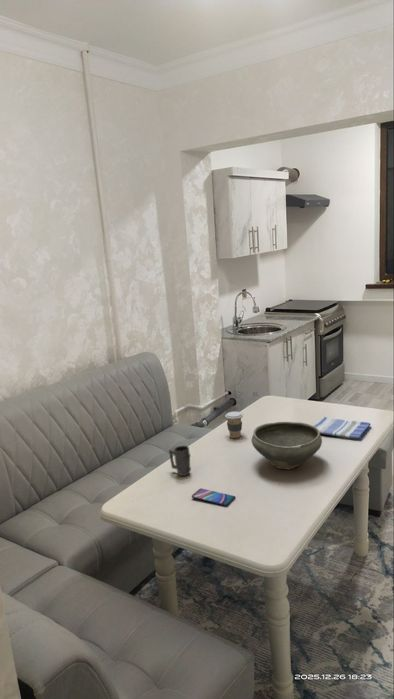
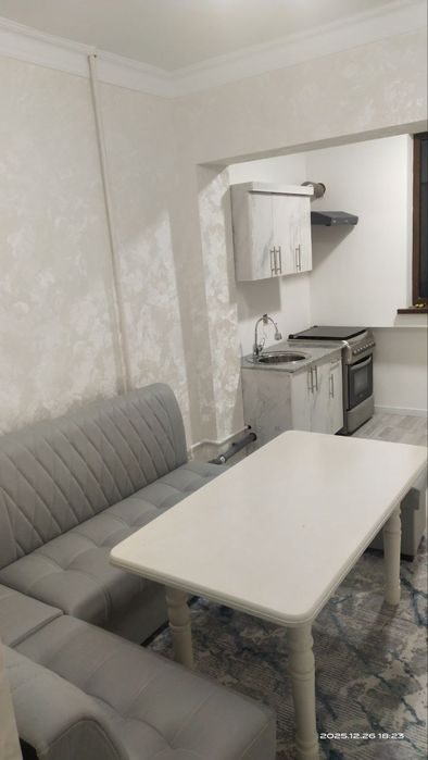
- smartphone (213, 496)
- dish towel (340, 427)
- coffee cup (234, 425)
- mug (180, 460)
- bowl (286, 447)
